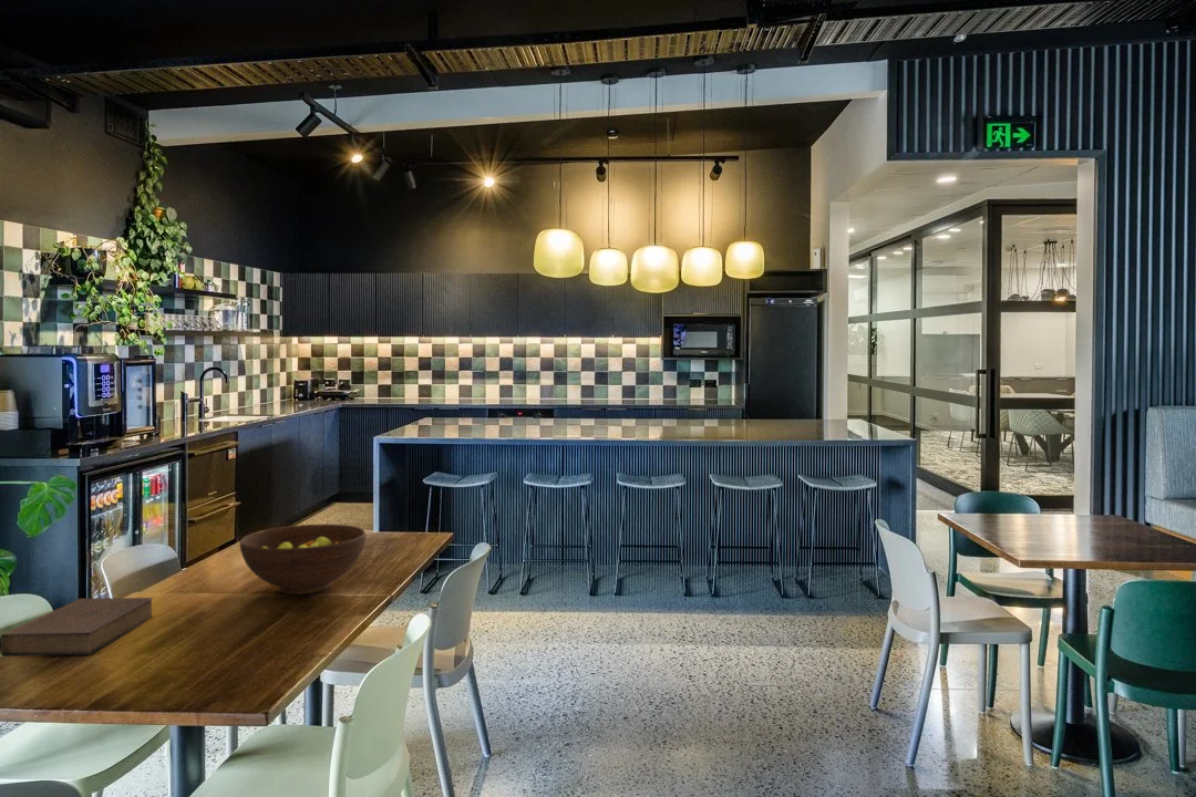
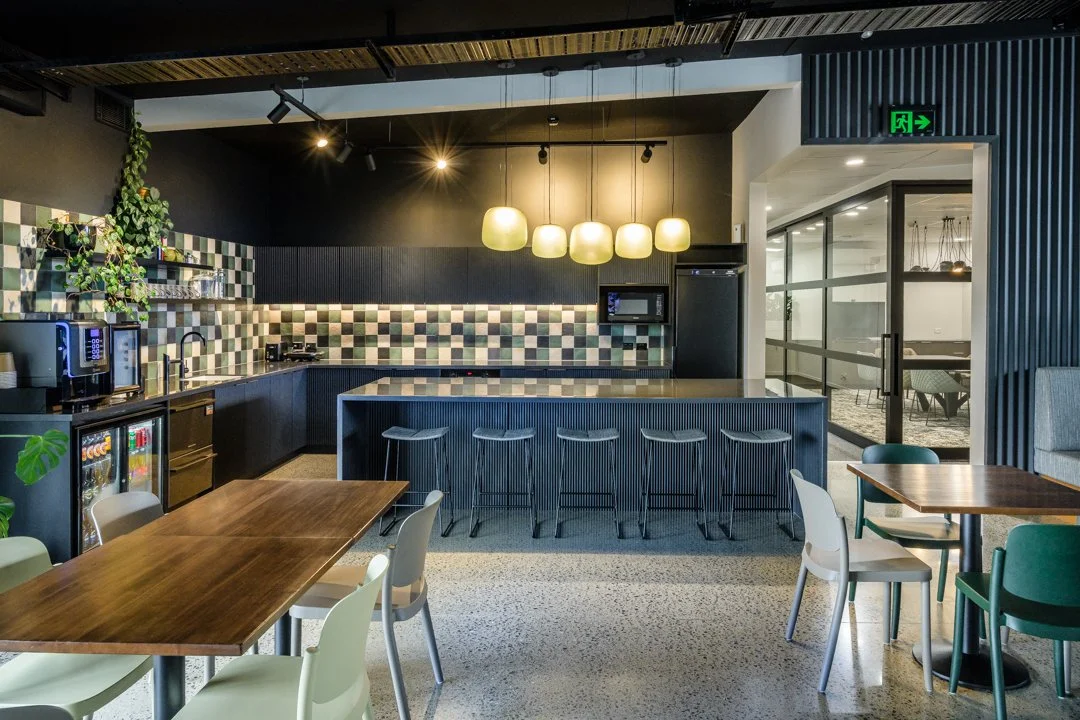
- book (83, 624)
- fruit bowl (305, 562)
